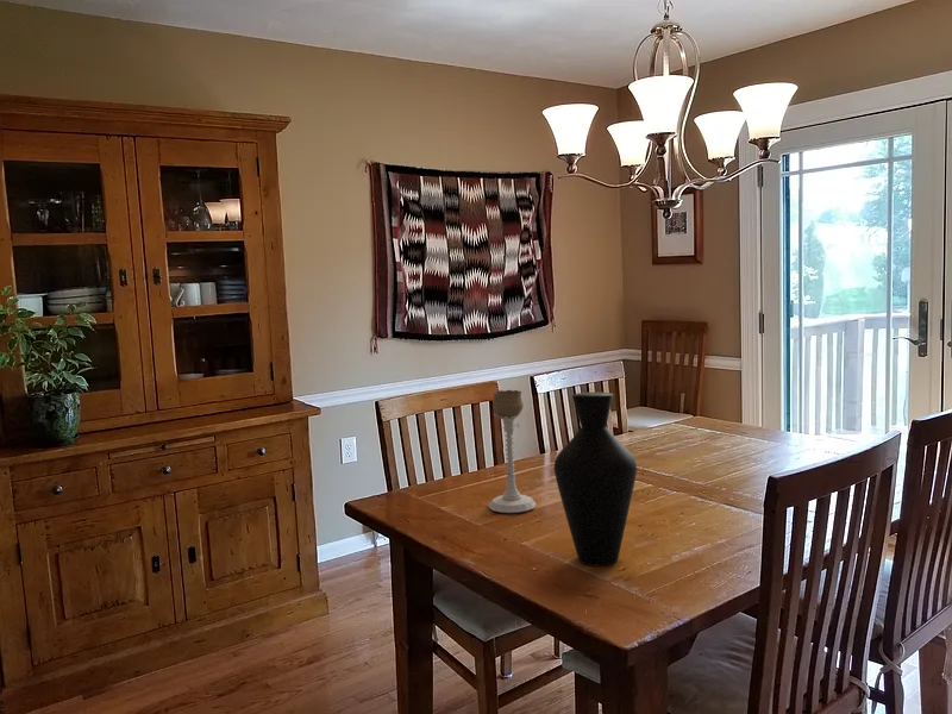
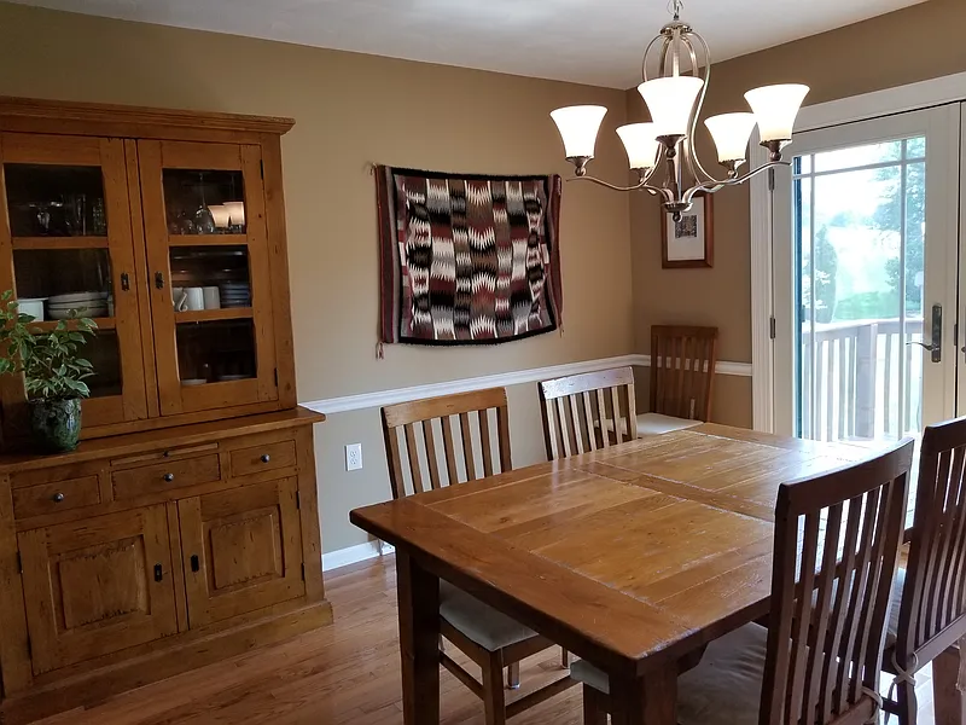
- candle holder (509, 449)
- vase (595, 477)
